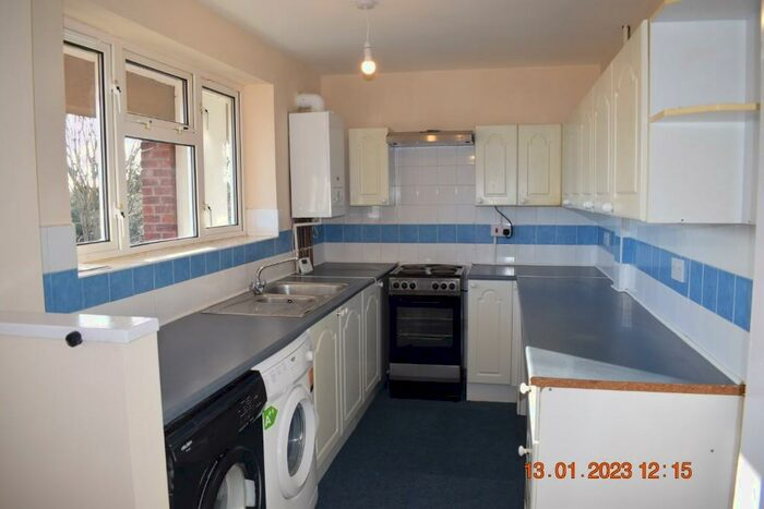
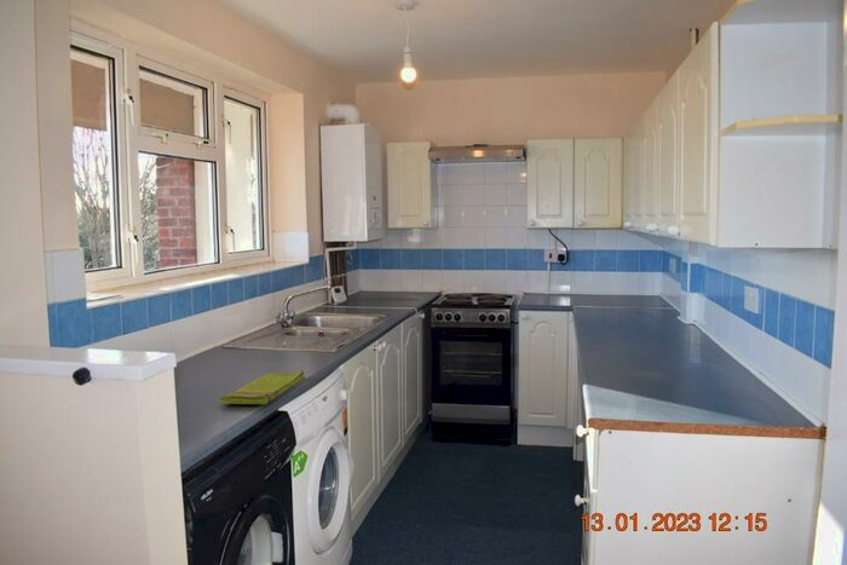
+ dish towel (265, 385)
